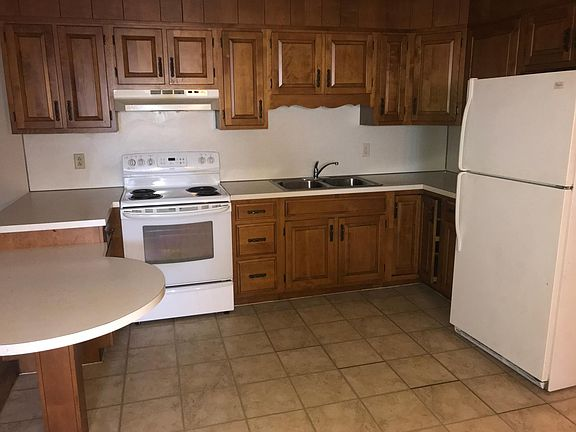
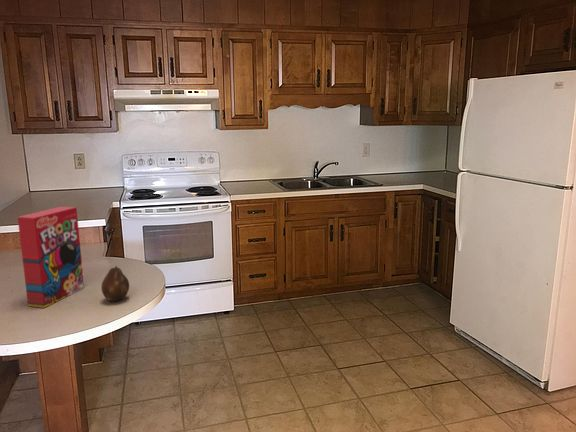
+ fruit (115, 283)
+ cereal box (53, 254)
